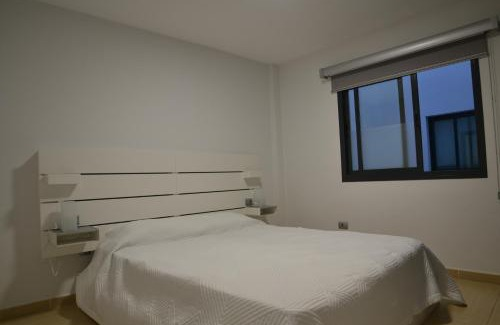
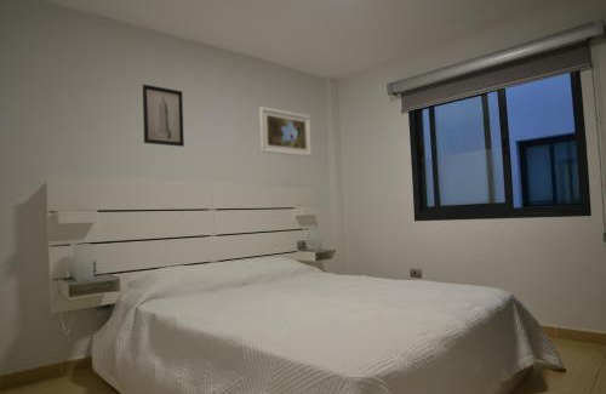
+ wall art (164, 115)
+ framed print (286, 132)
